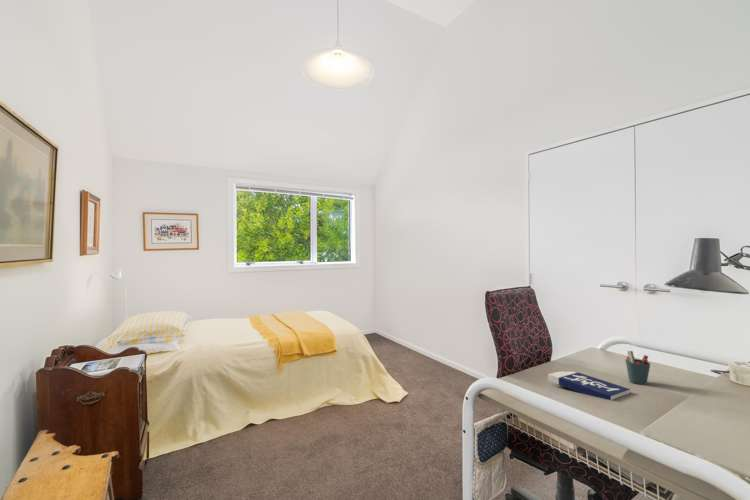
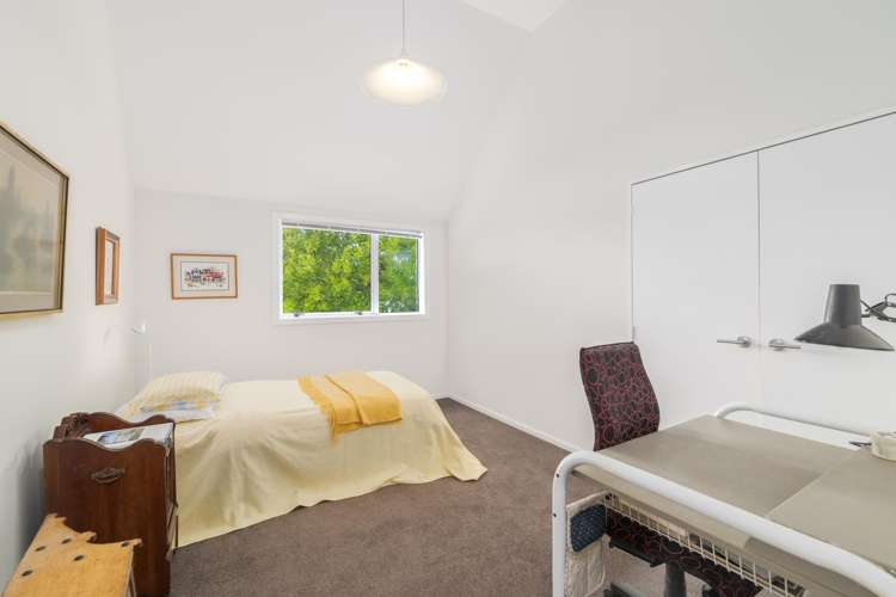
- pen holder (637, 366)
- book (586, 384)
